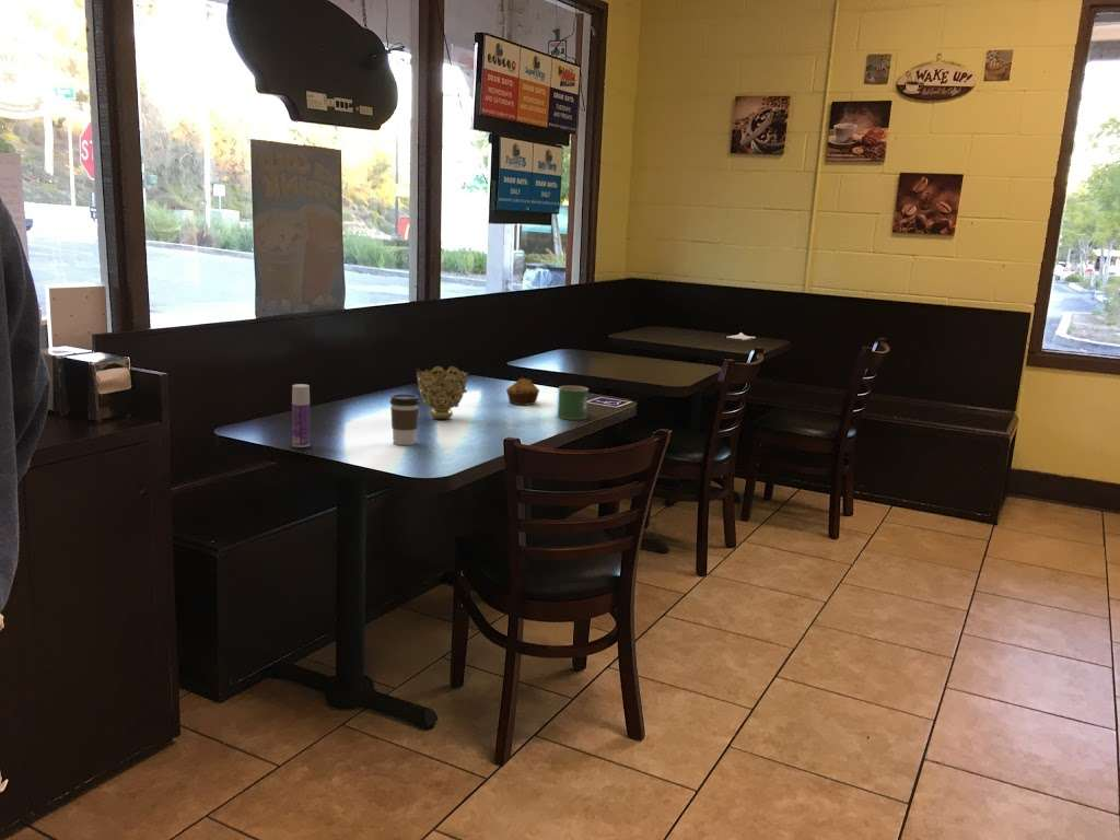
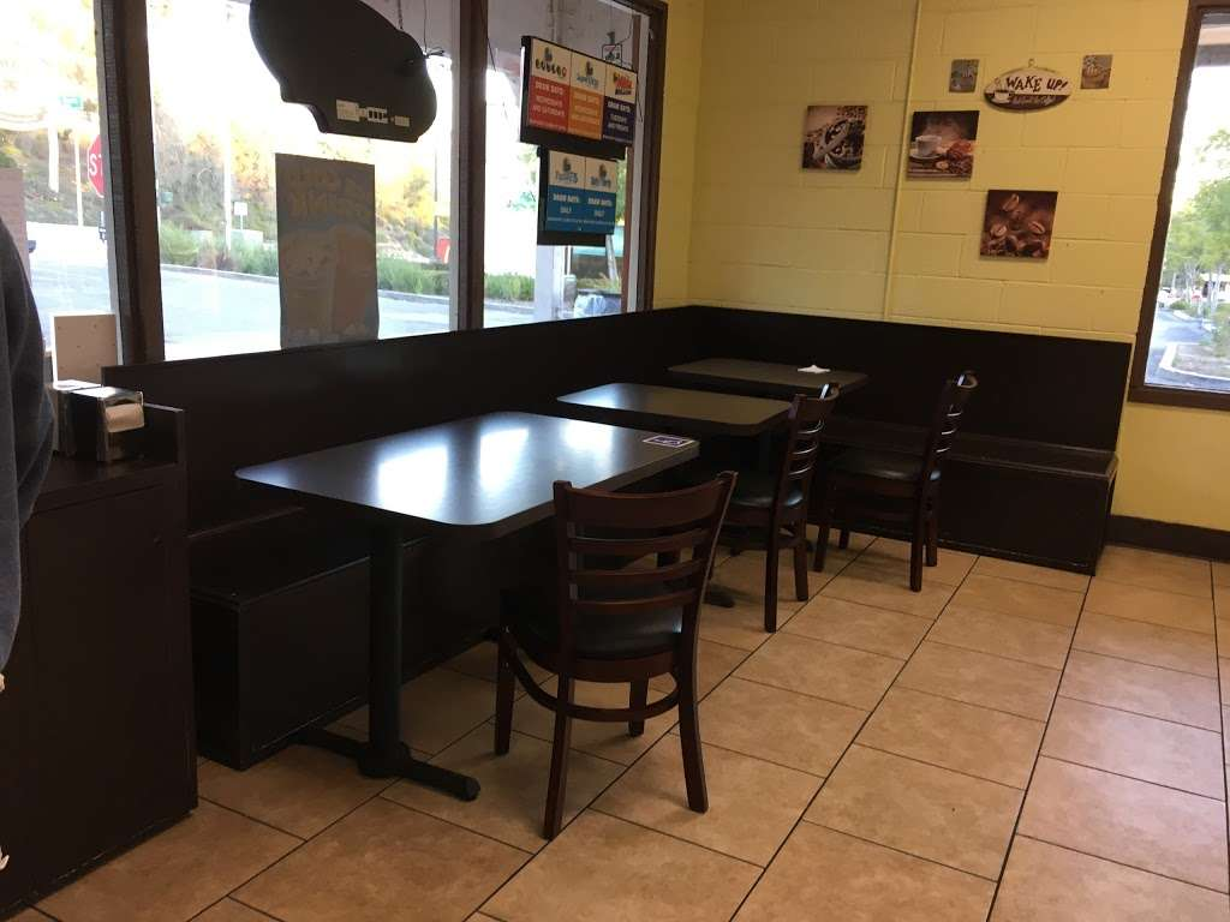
- decorative bowl (442, 394)
- muffin (523, 389)
- bottle (301, 416)
- coffee cup (404, 419)
- mug (575, 401)
